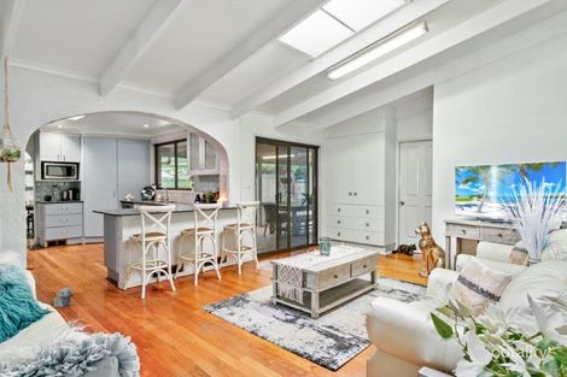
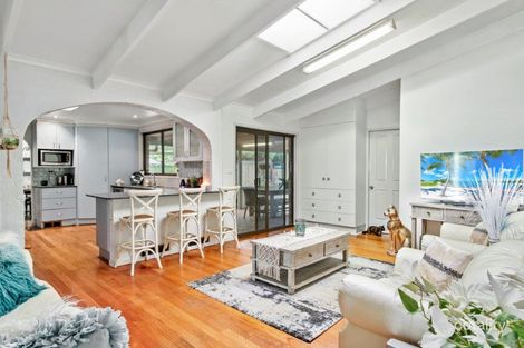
- plush toy (63, 295)
